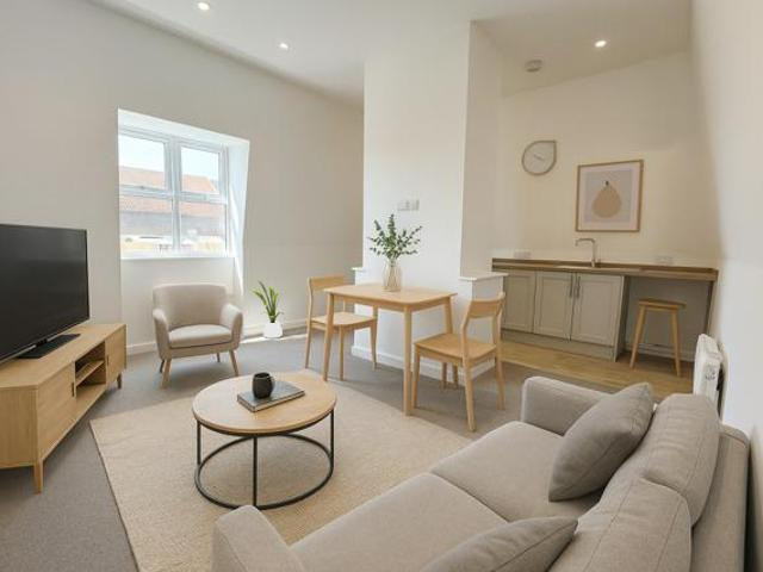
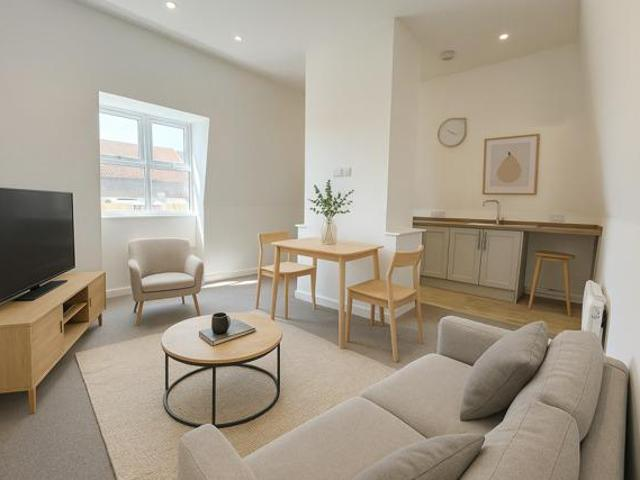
- house plant (269, 307)
